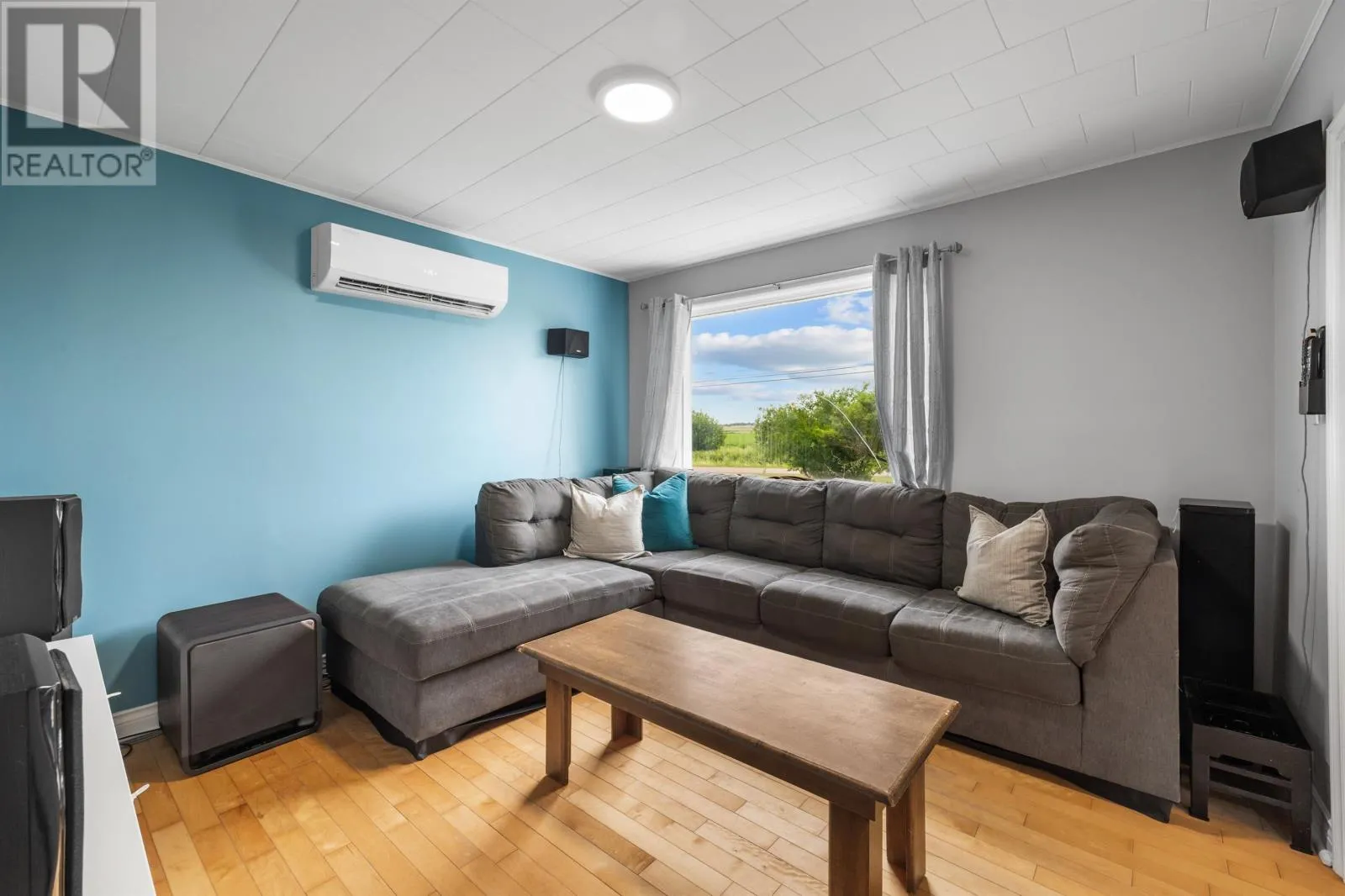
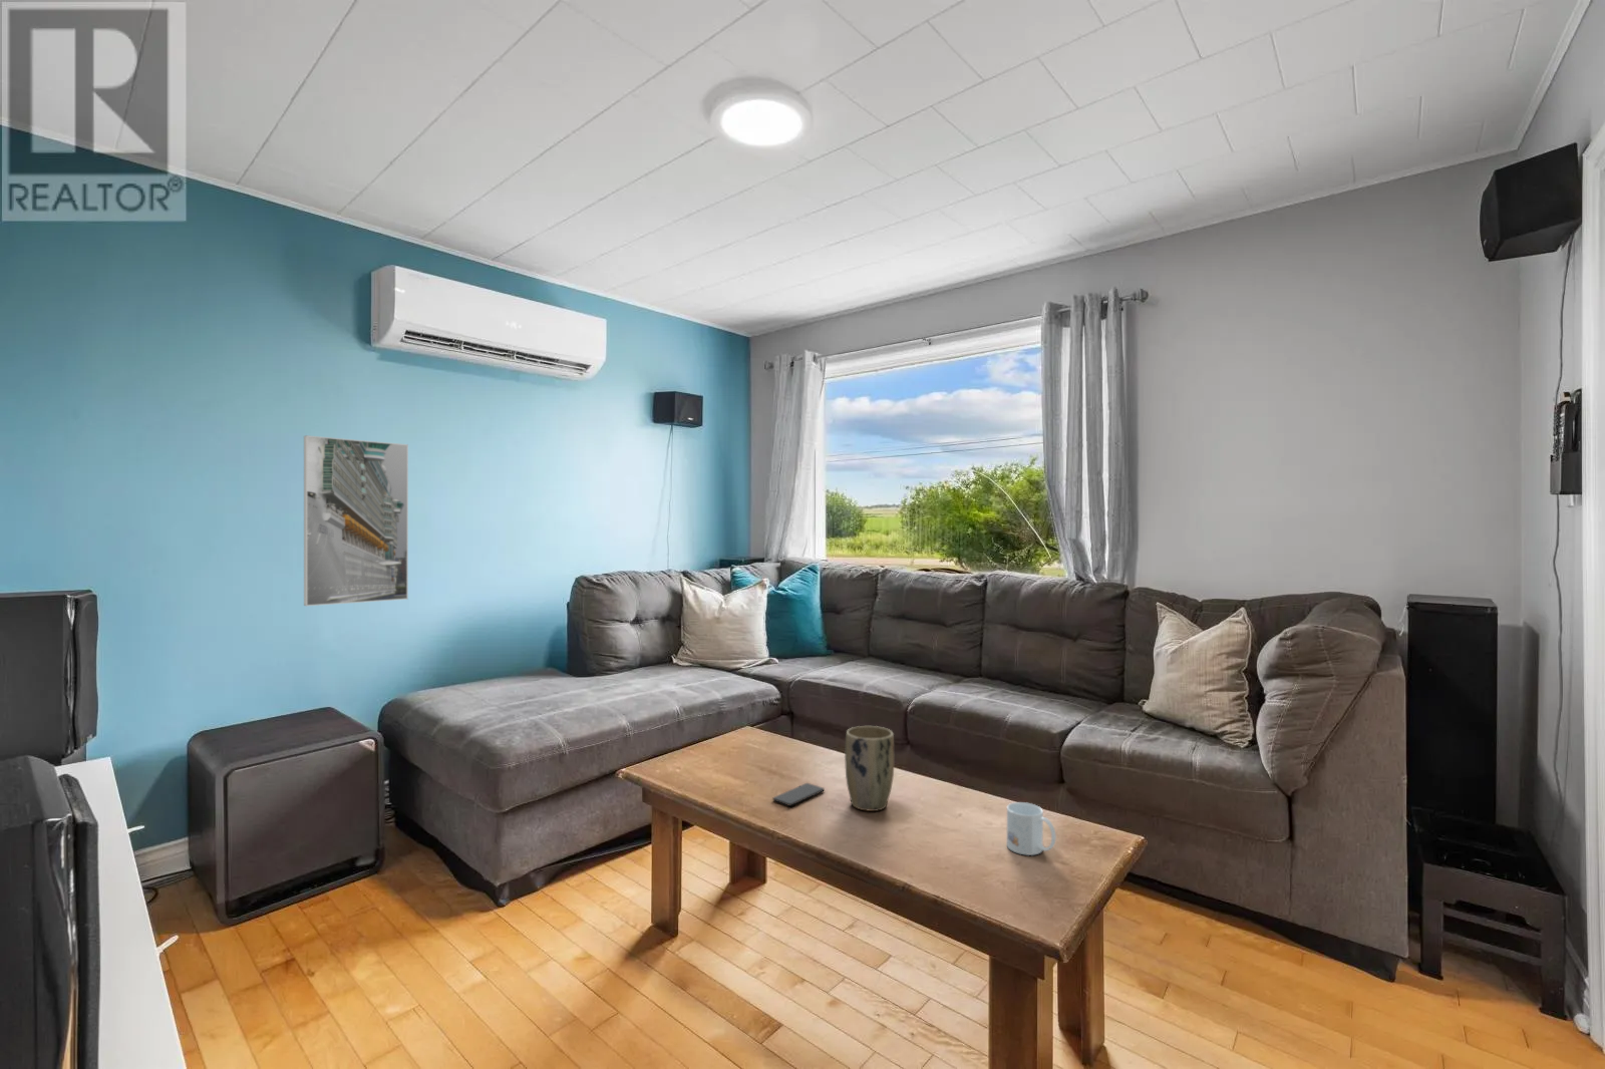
+ plant pot (869, 768)
+ mug (1031, 830)
+ smartphone (798, 795)
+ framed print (358, 520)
